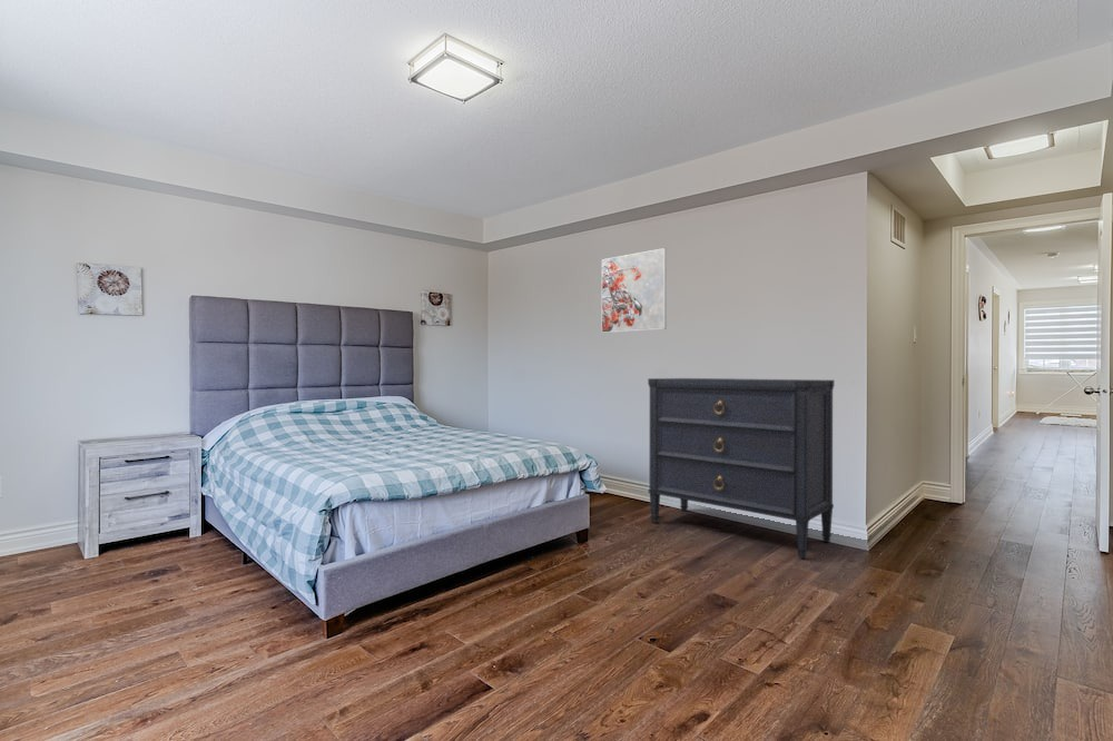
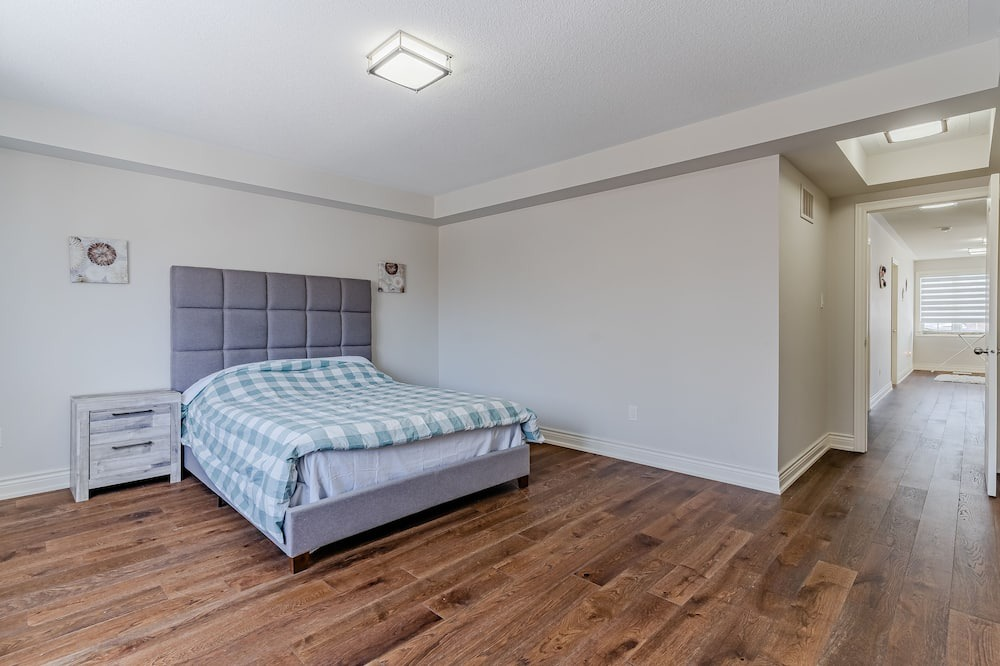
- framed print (632, 293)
- dresser (735, 455)
